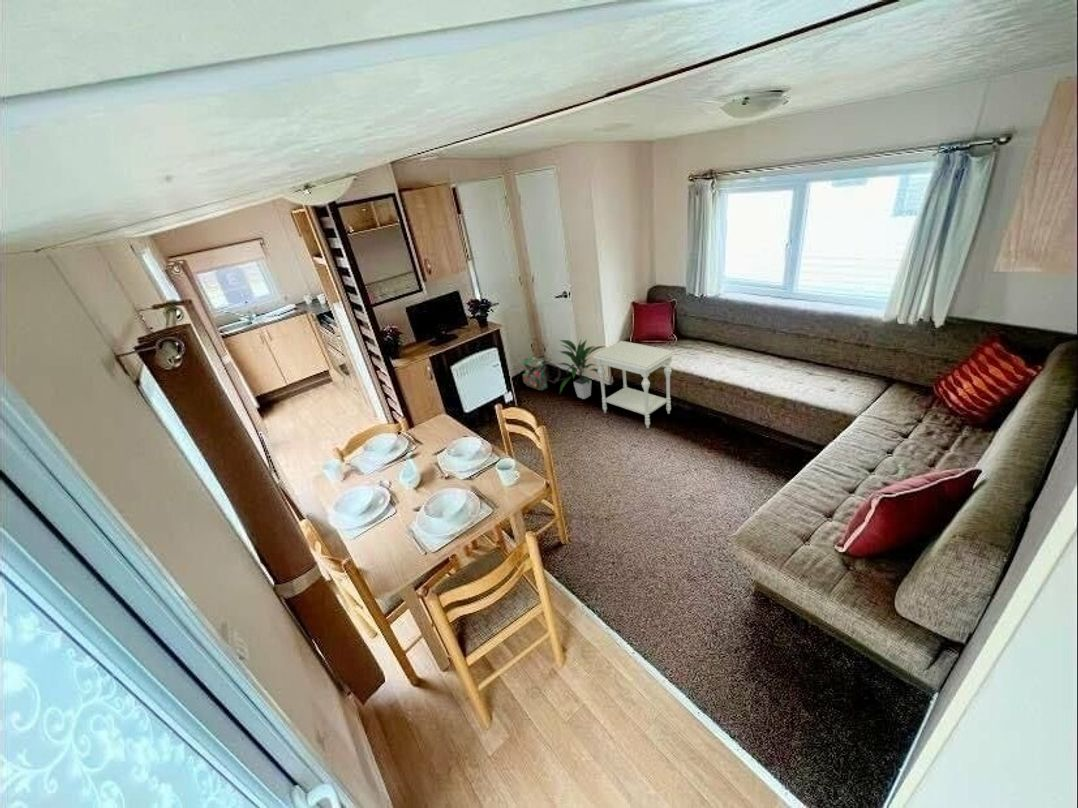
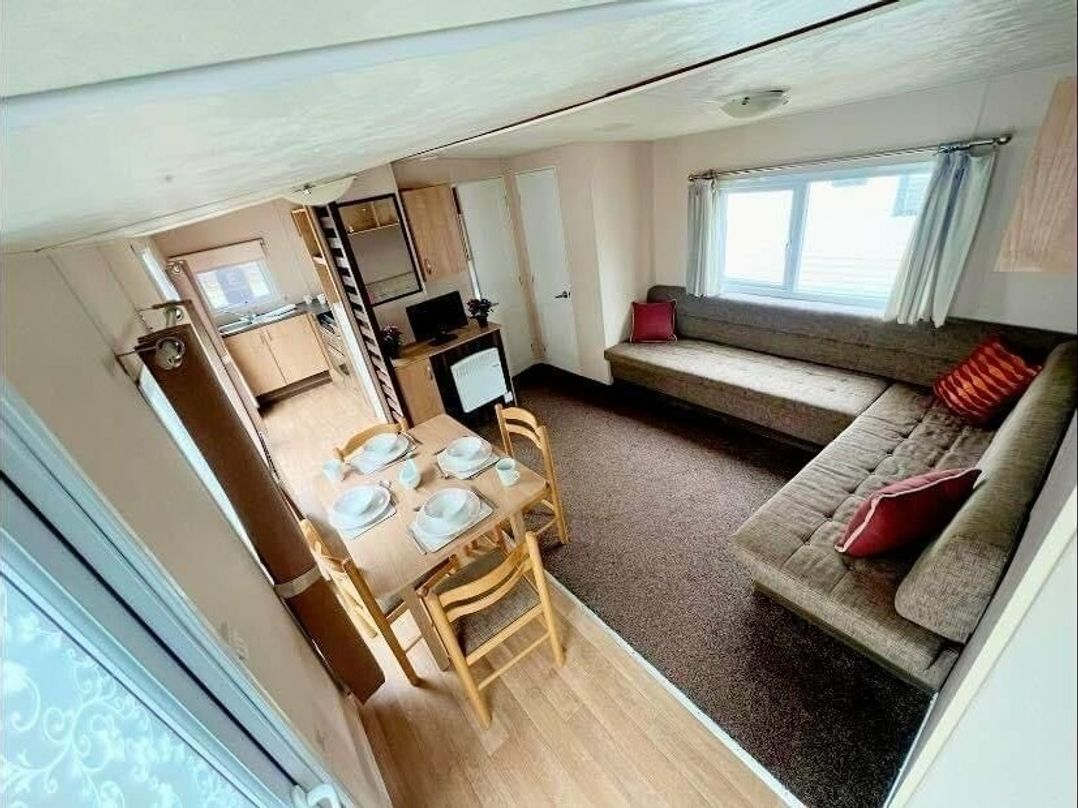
- indoor plant (578, 367)
- side table (634, 389)
- backpack (542, 370)
